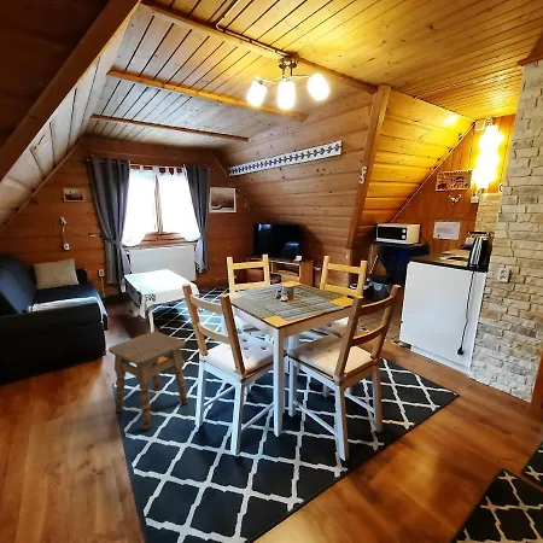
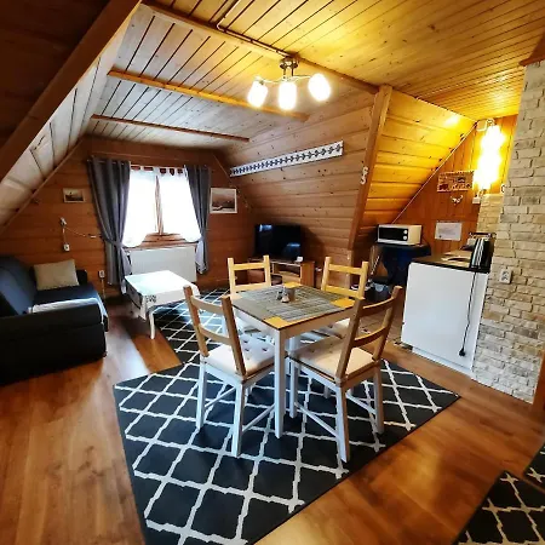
- side table (150, 376)
